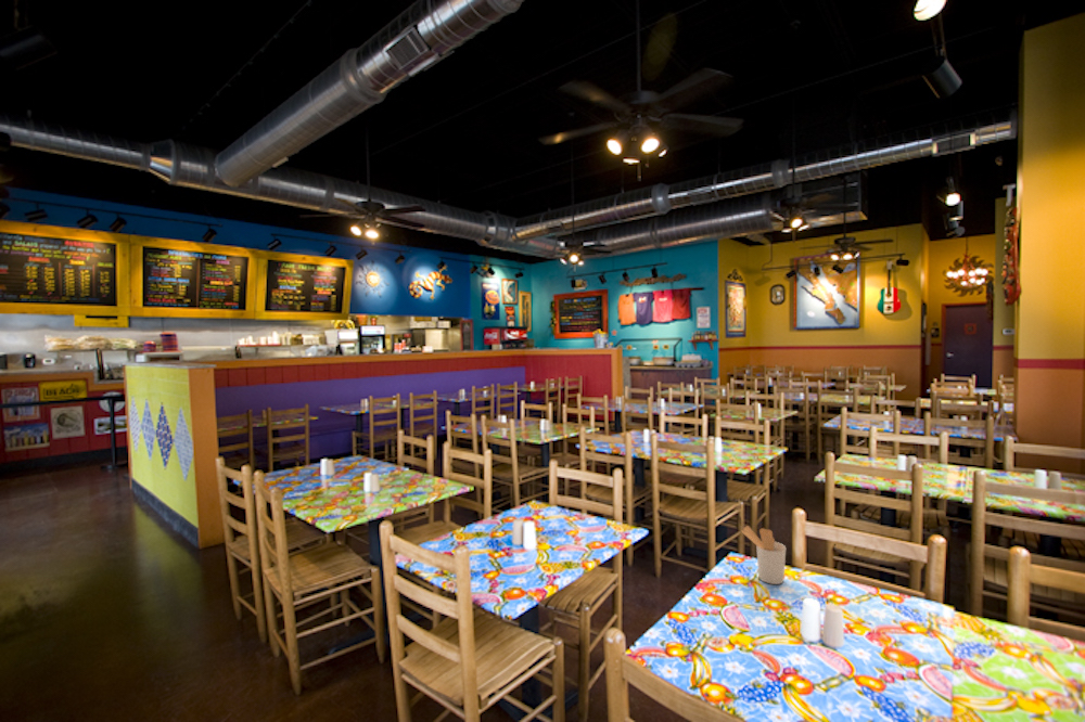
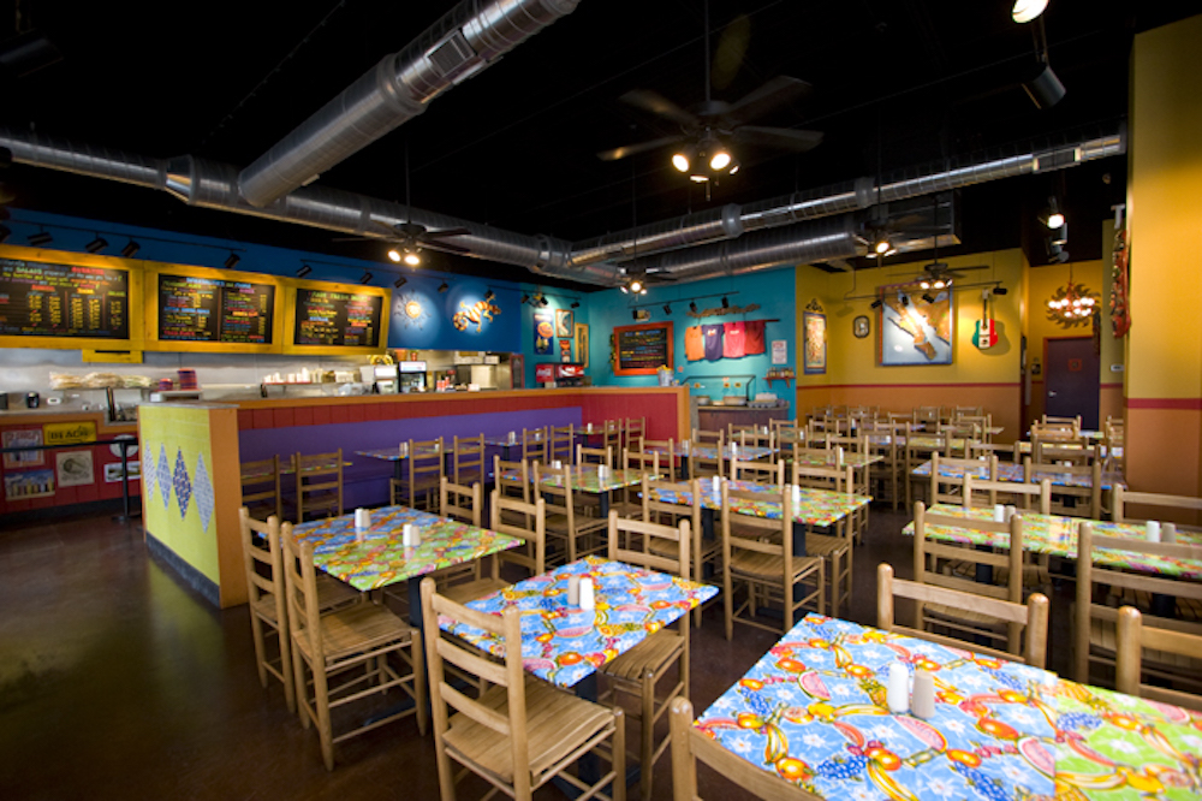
- utensil holder (763, 553)
